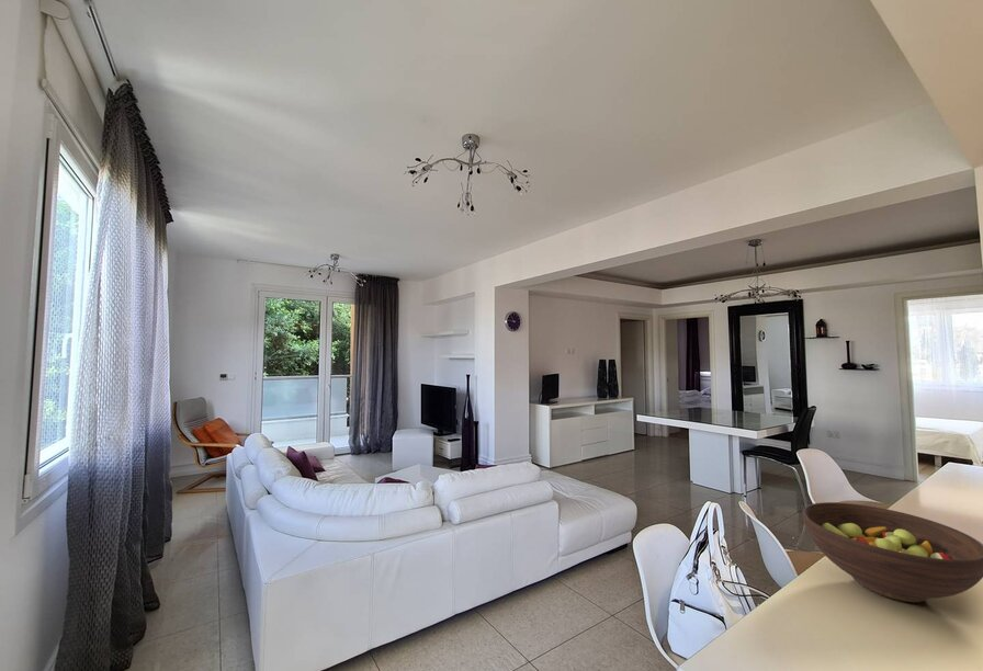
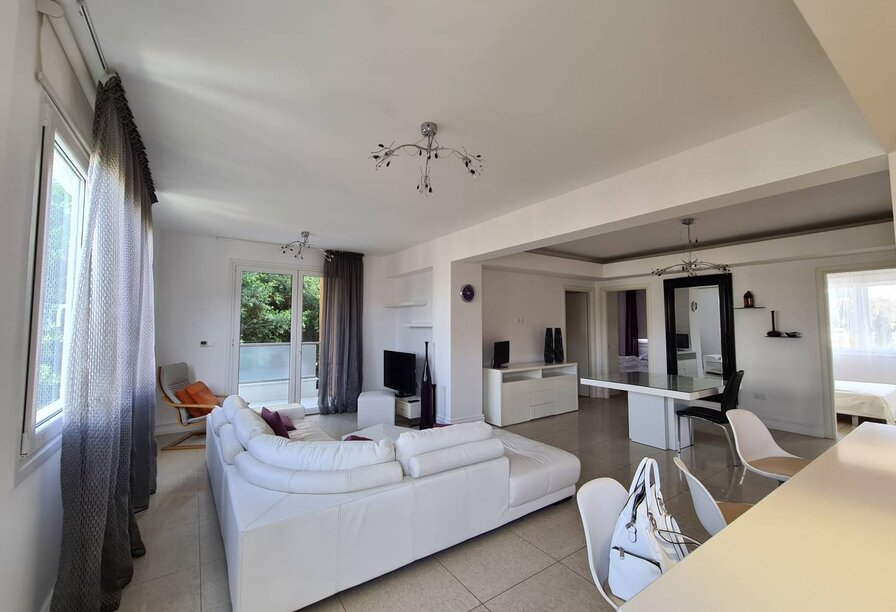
- fruit bowl (885, 557)
